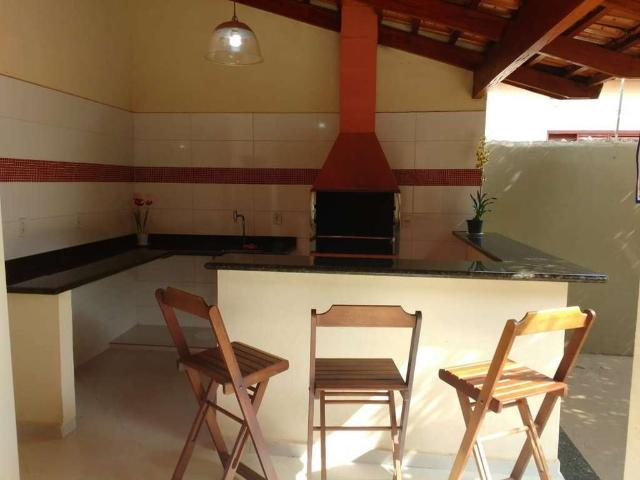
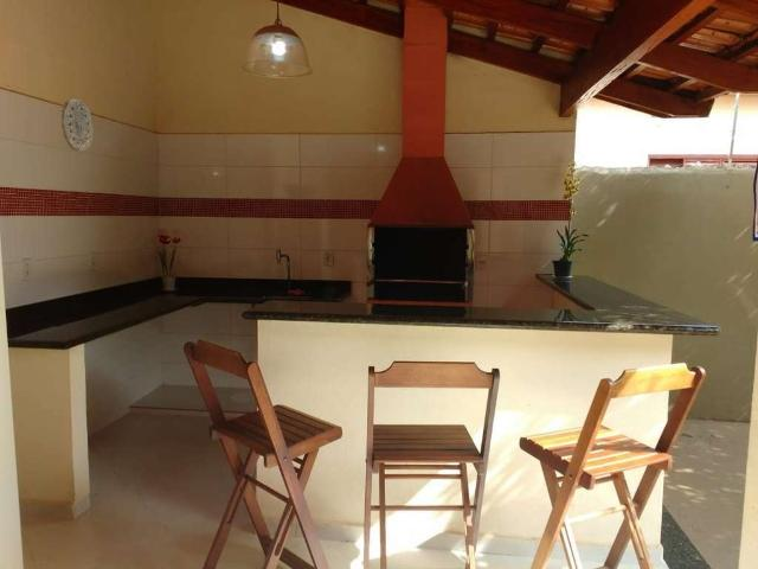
+ decorative plate (78, 124)
